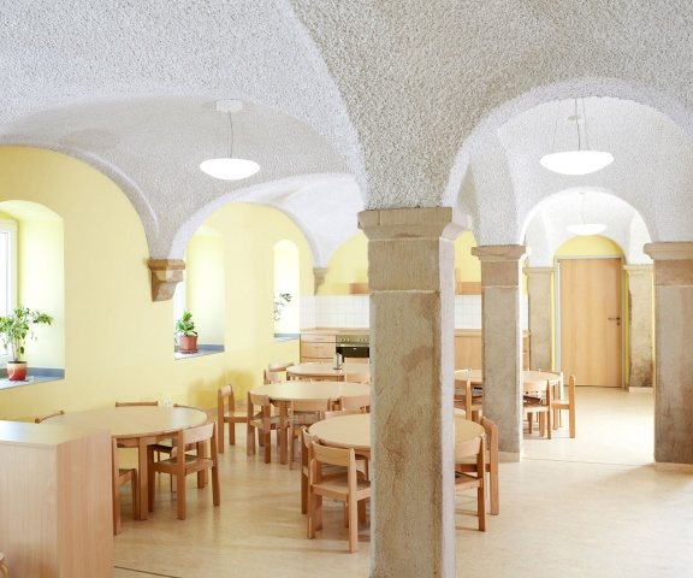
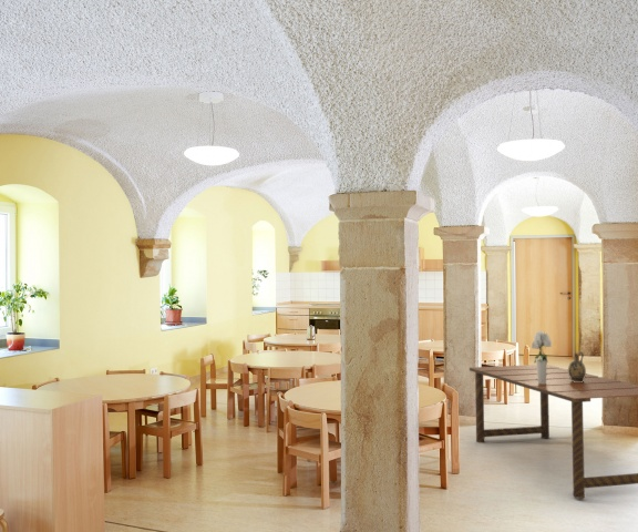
+ bouquet (541, 356)
+ ceramic jug (576, 366)
+ dining table (548, 420)
